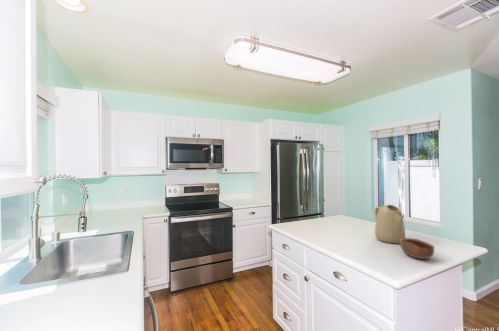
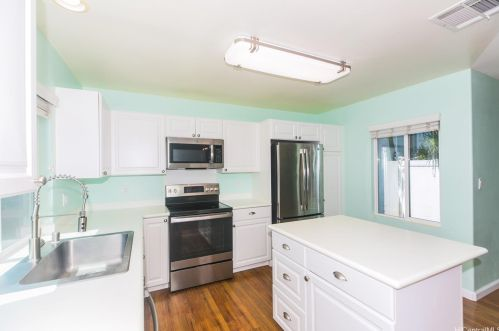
- bowl (416, 248)
- kettle (388, 221)
